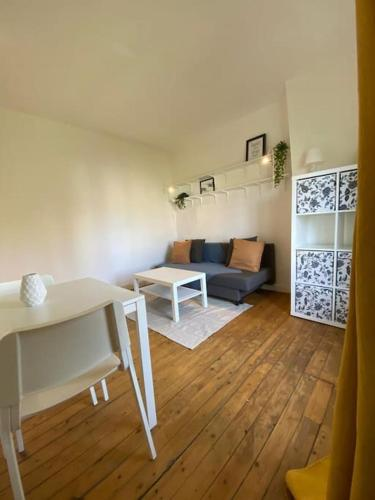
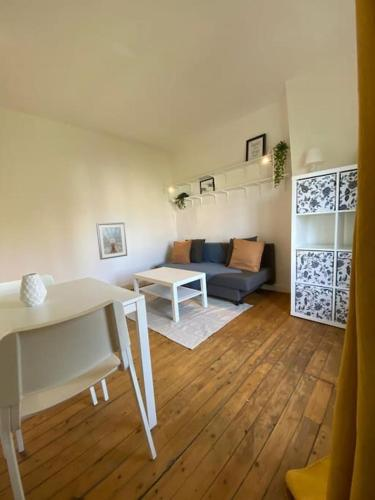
+ picture frame (112, 240)
